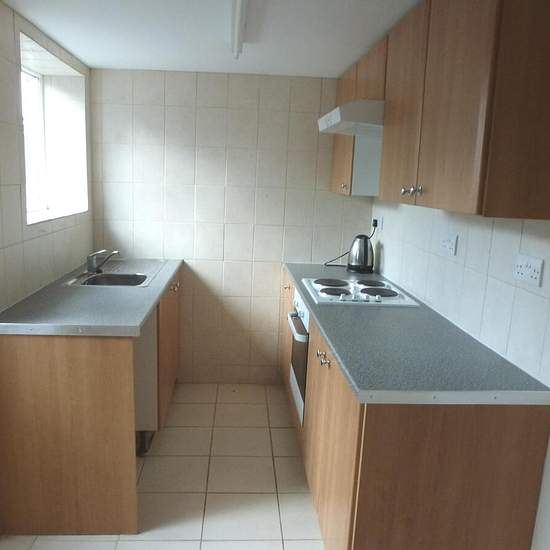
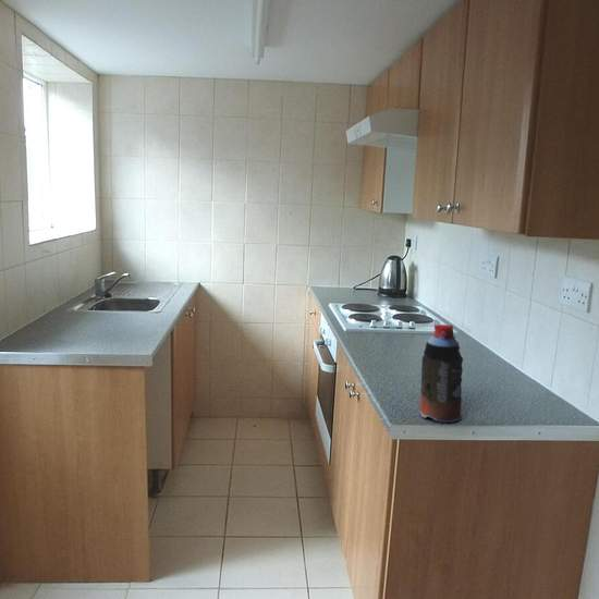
+ bottle (443, 370)
